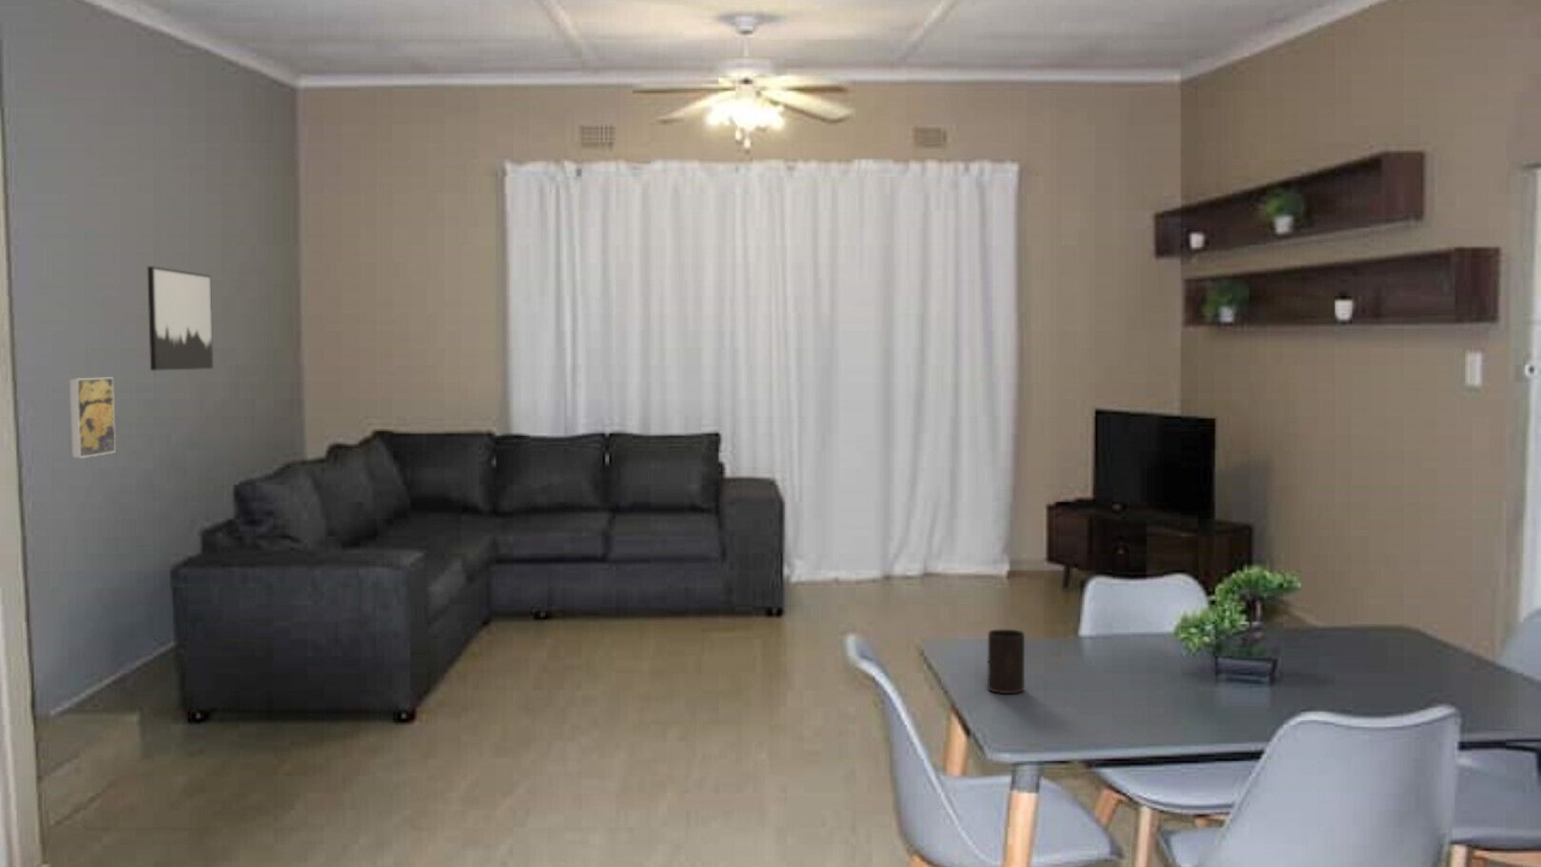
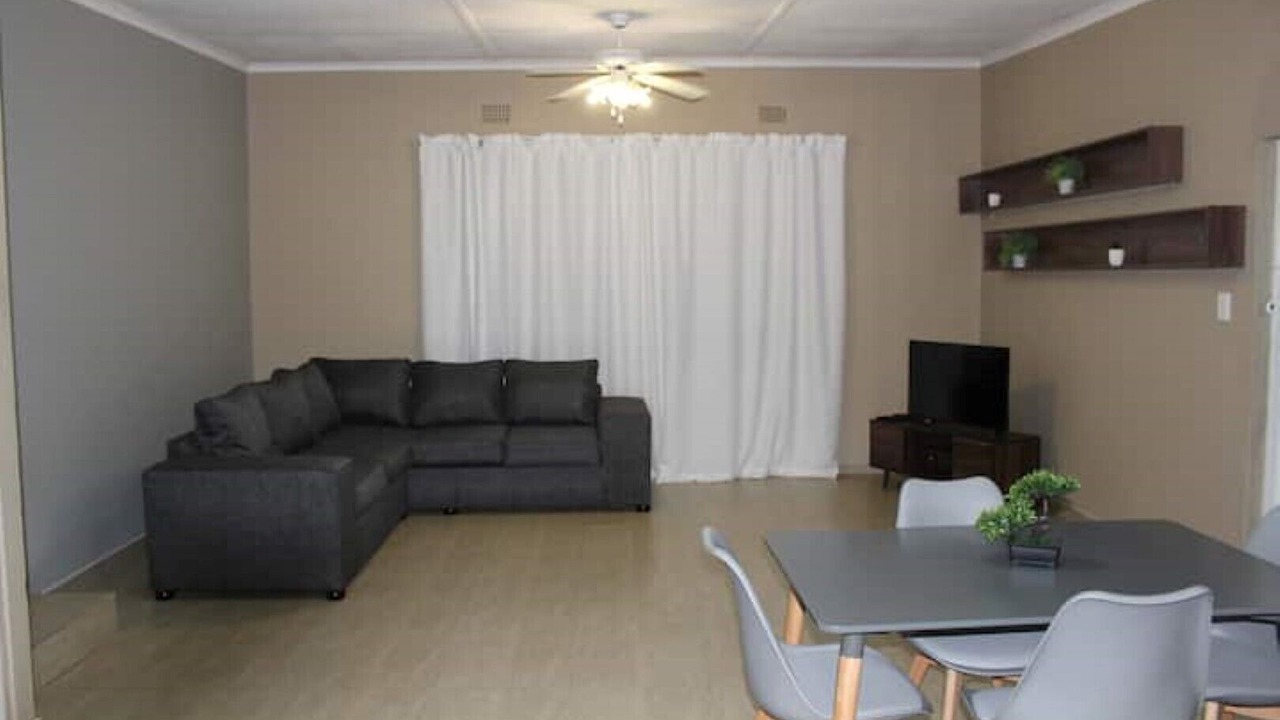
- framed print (93, 417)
- wall art (182, 320)
- cup (1005, 660)
